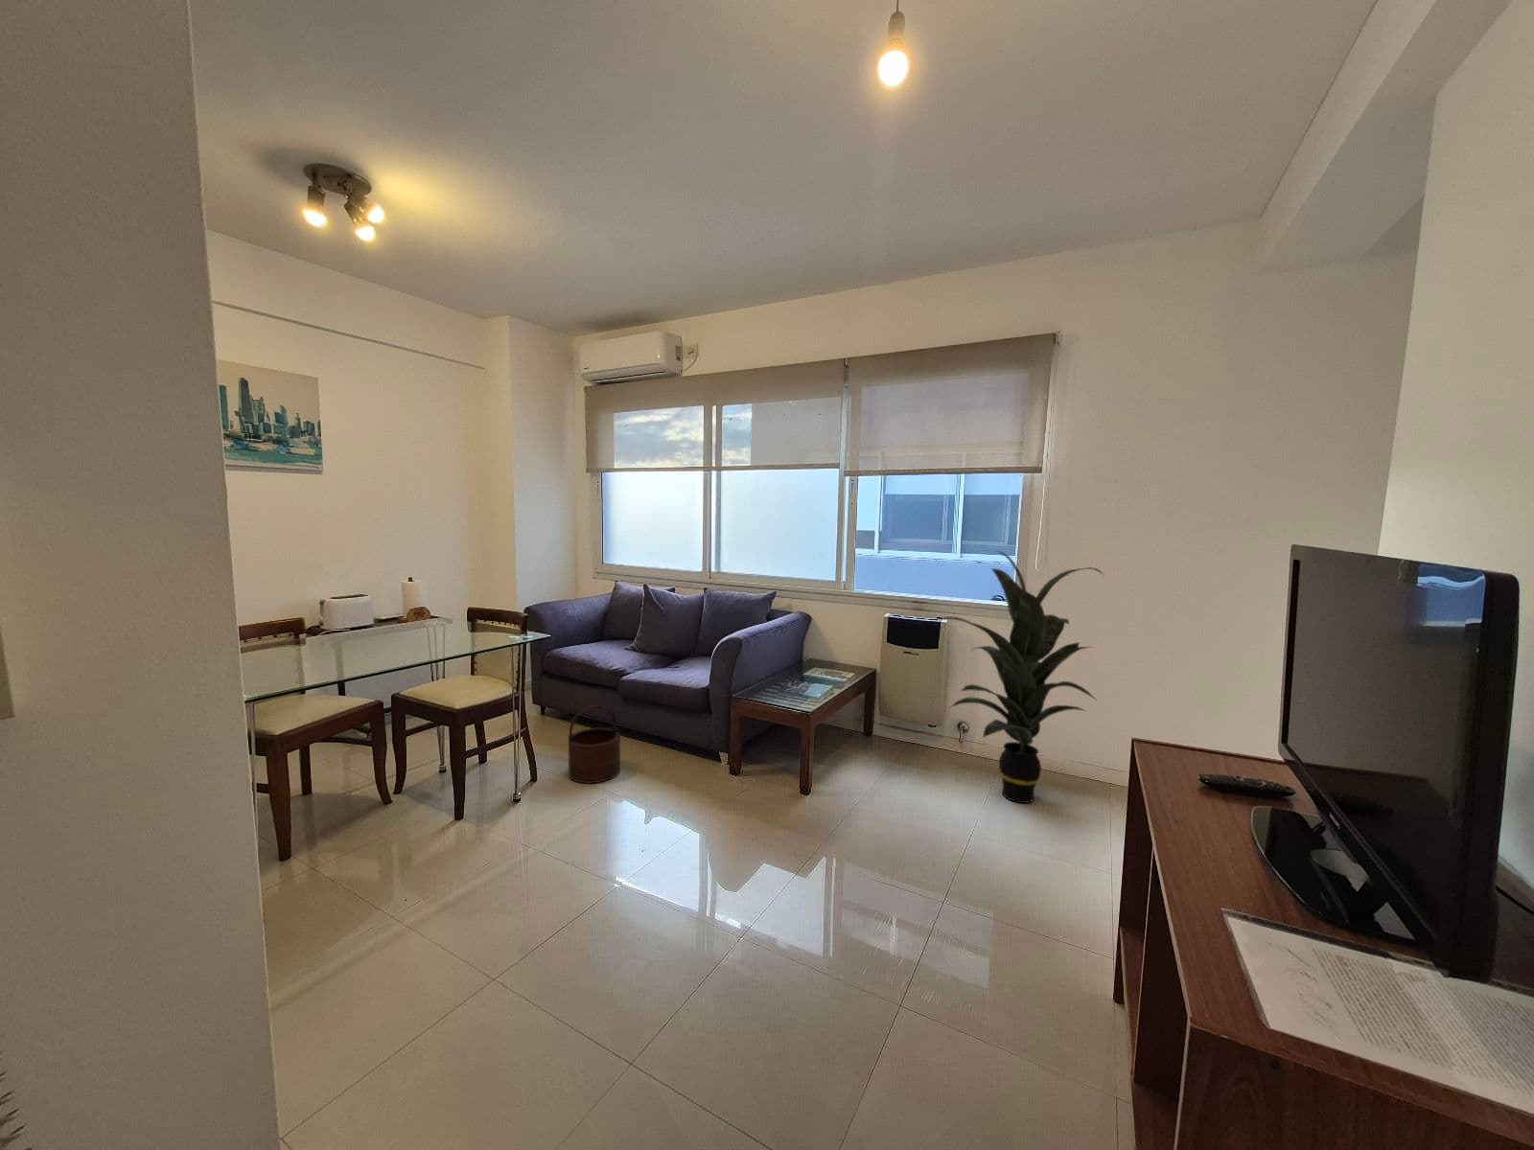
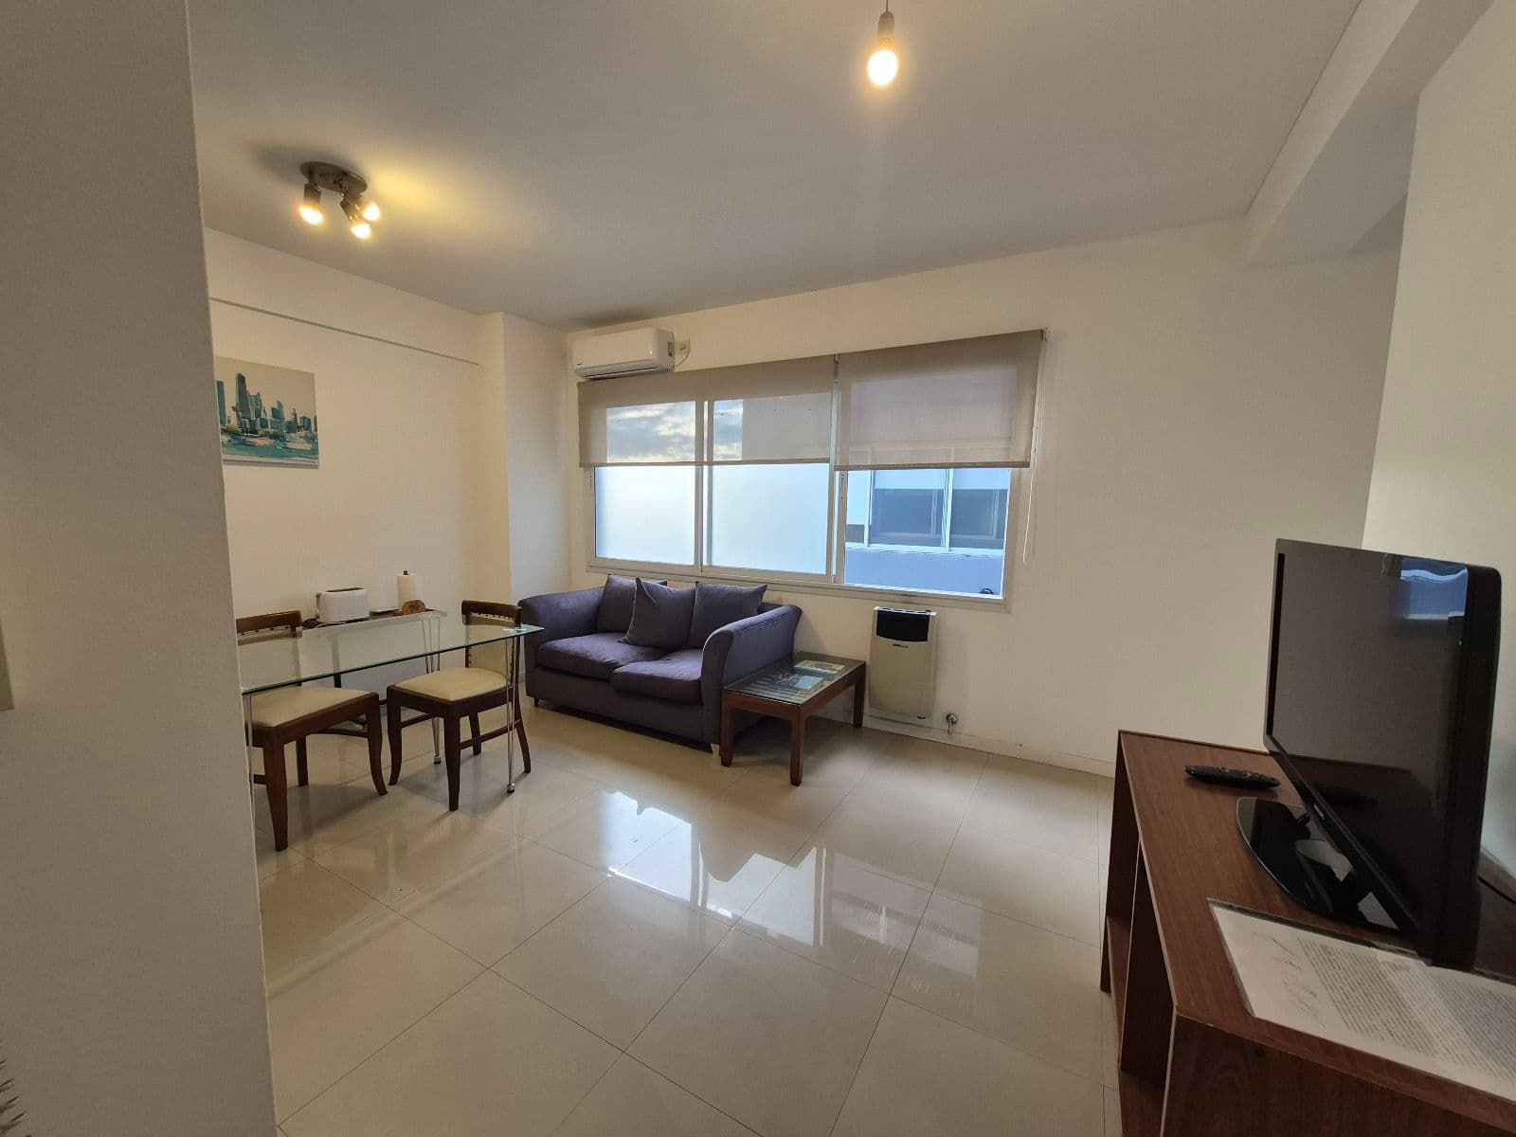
- wooden bucket (594, 739)
- indoor plant (1016, 674)
